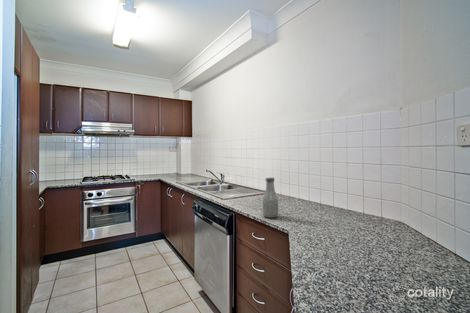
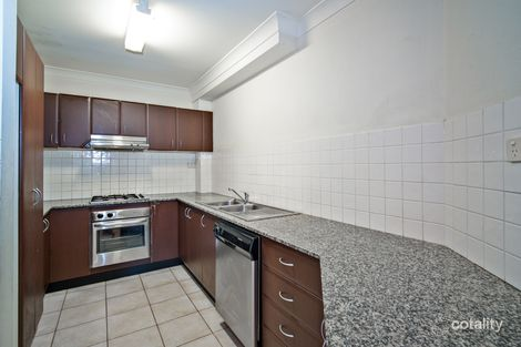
- bottle (270, 197)
